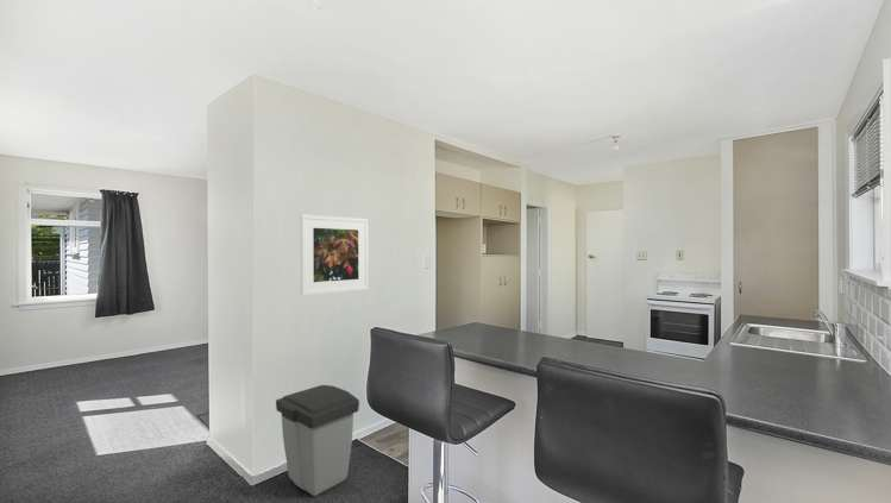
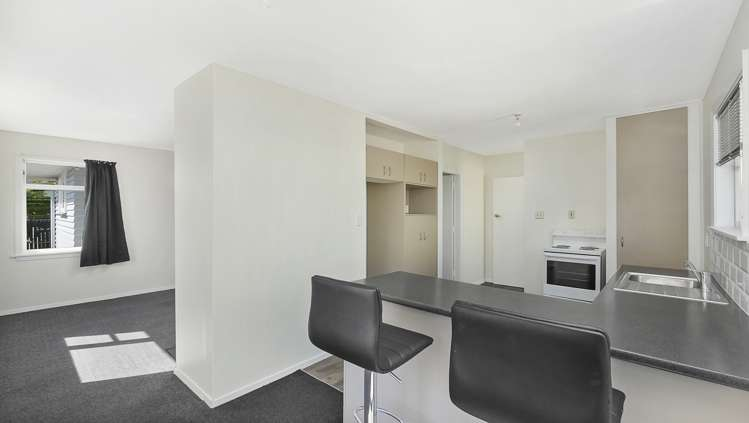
- trash can (315, 436)
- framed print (335, 254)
